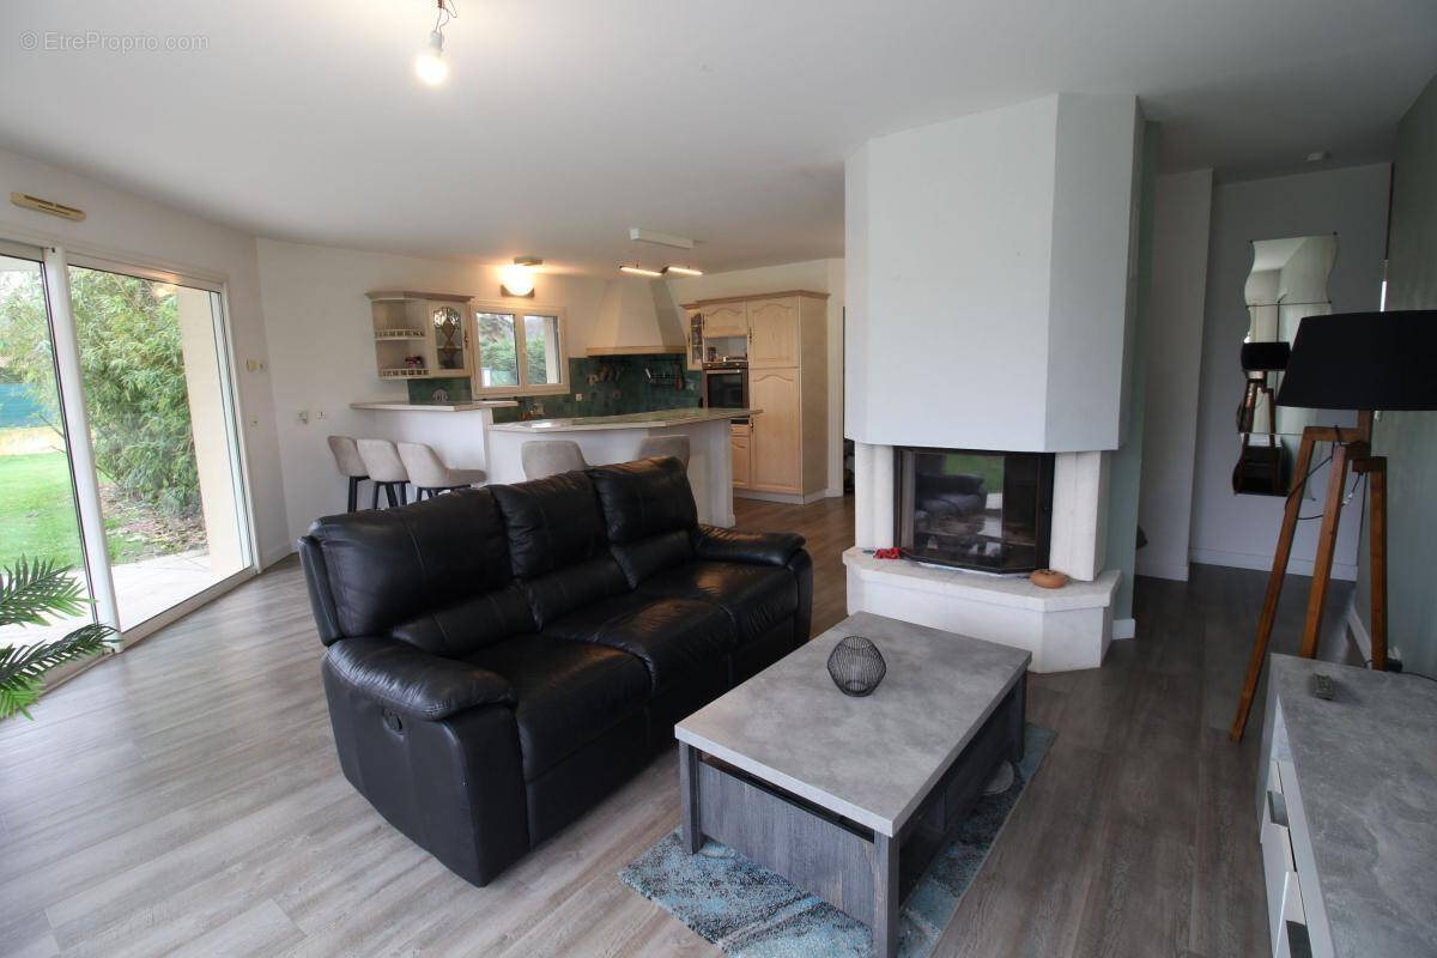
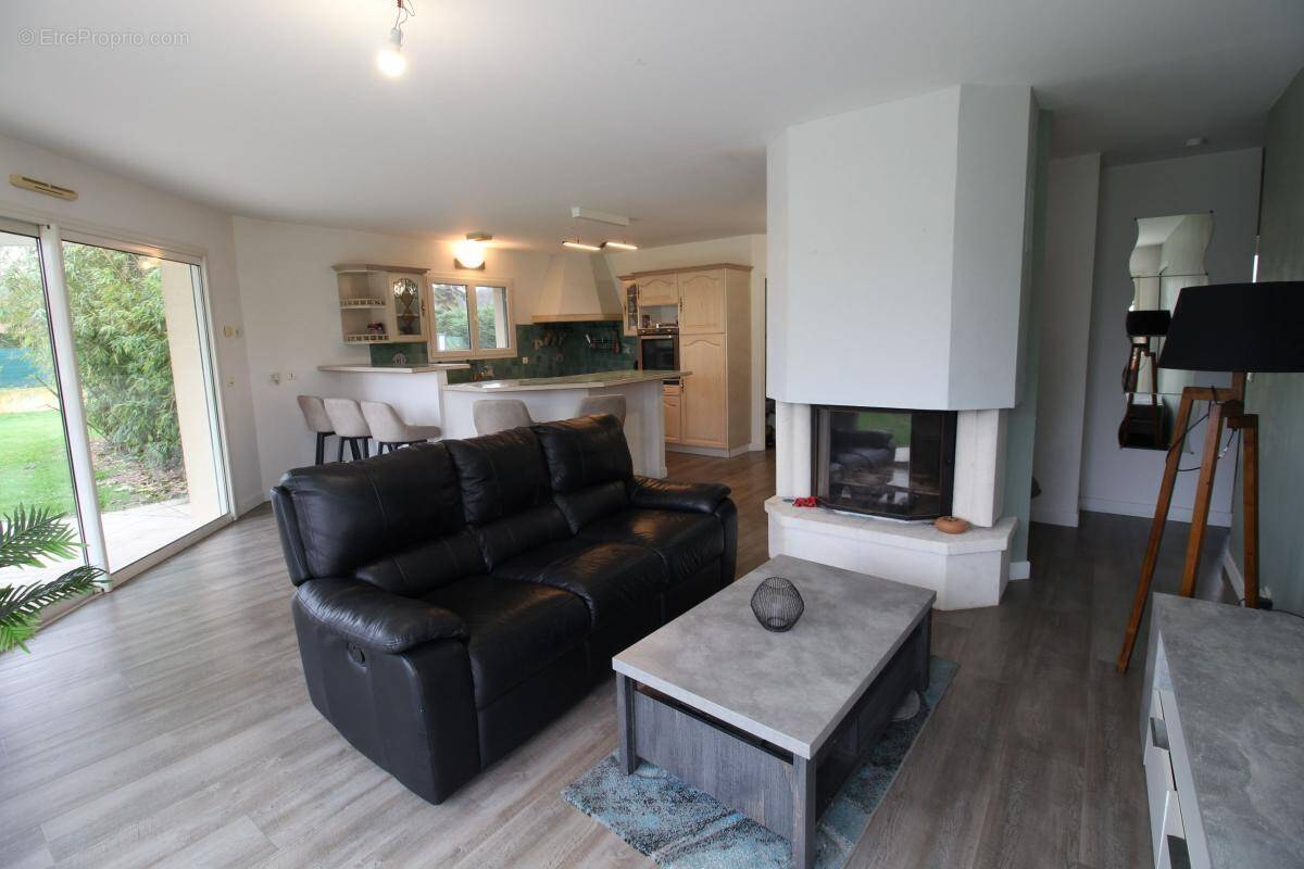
- remote control (1322, 684)
